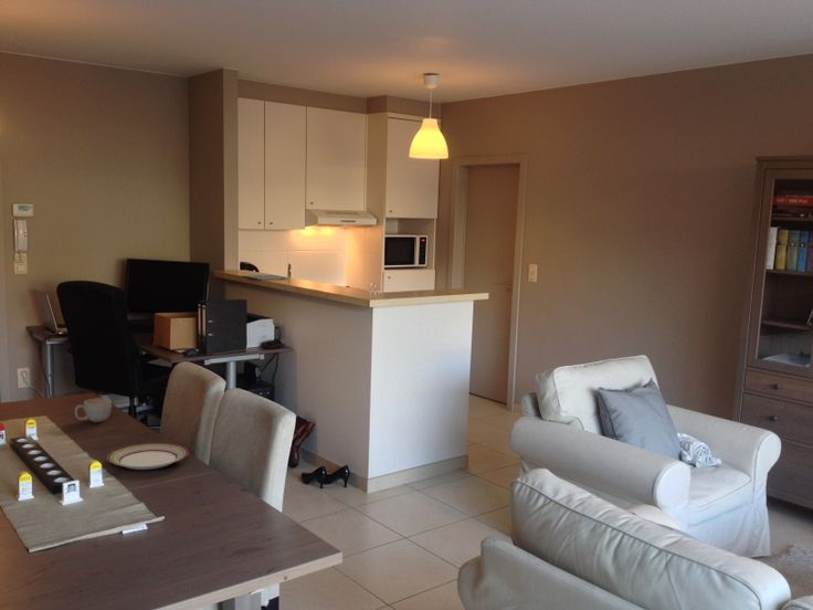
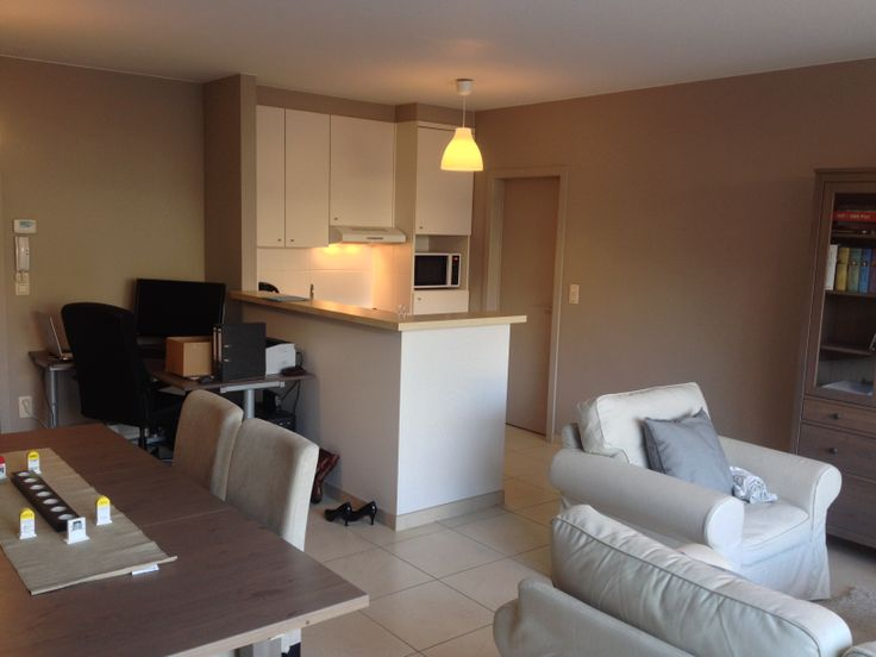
- plate (148, 458)
- mug (93, 411)
